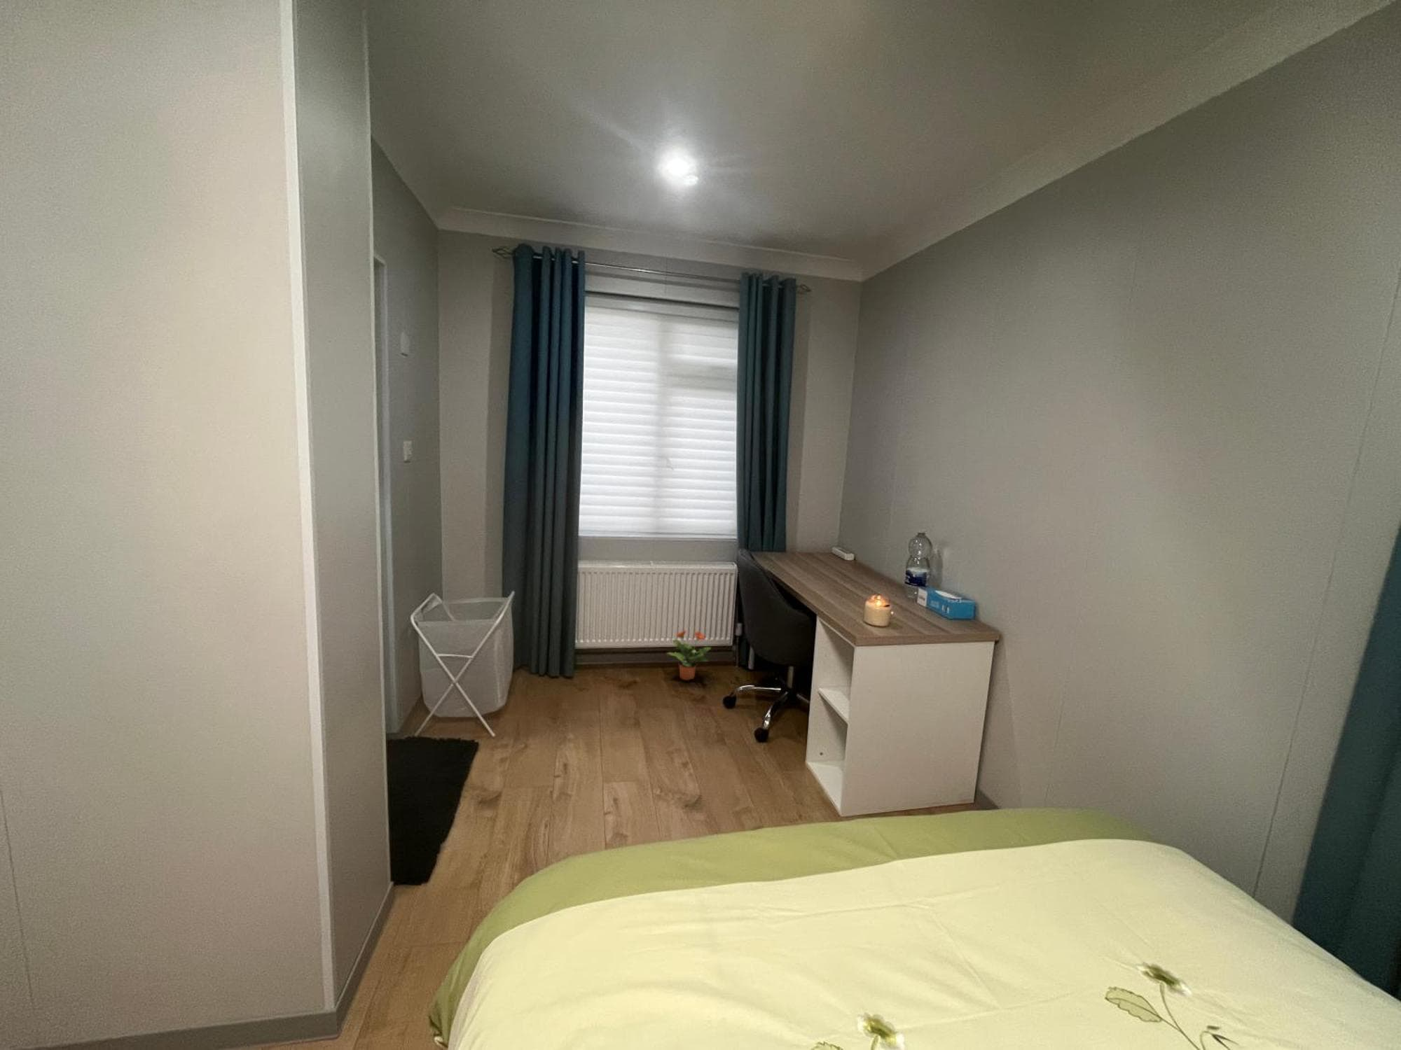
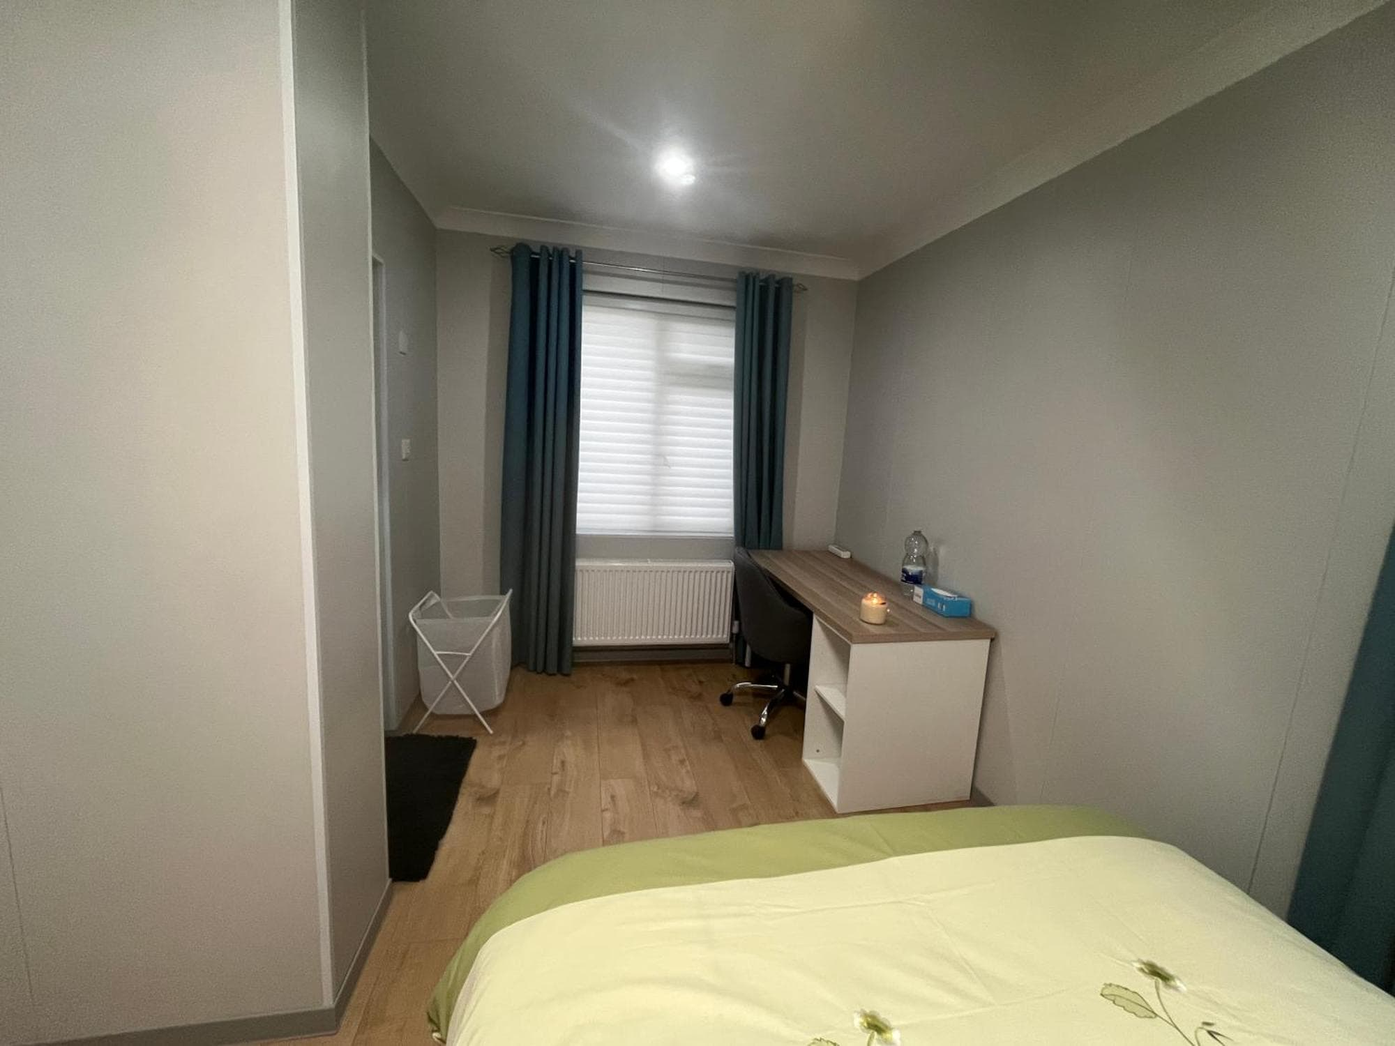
- potted plant (688, 654)
